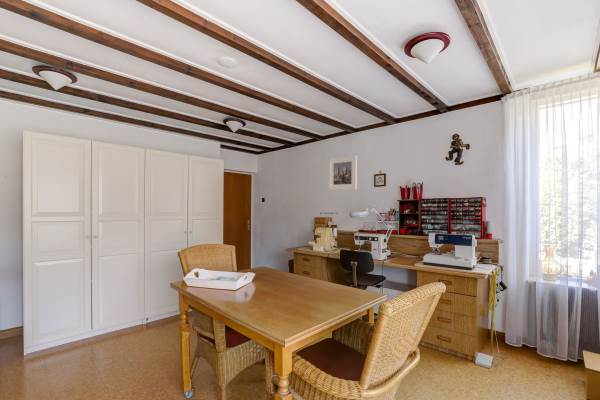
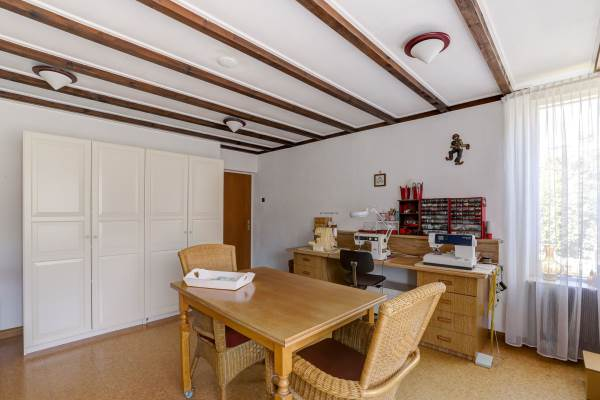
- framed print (342, 173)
